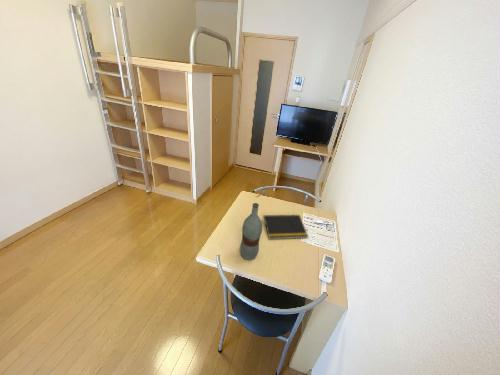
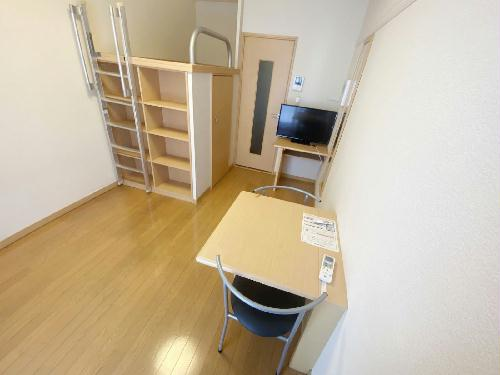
- bottle (251, 231)
- notepad (285, 226)
